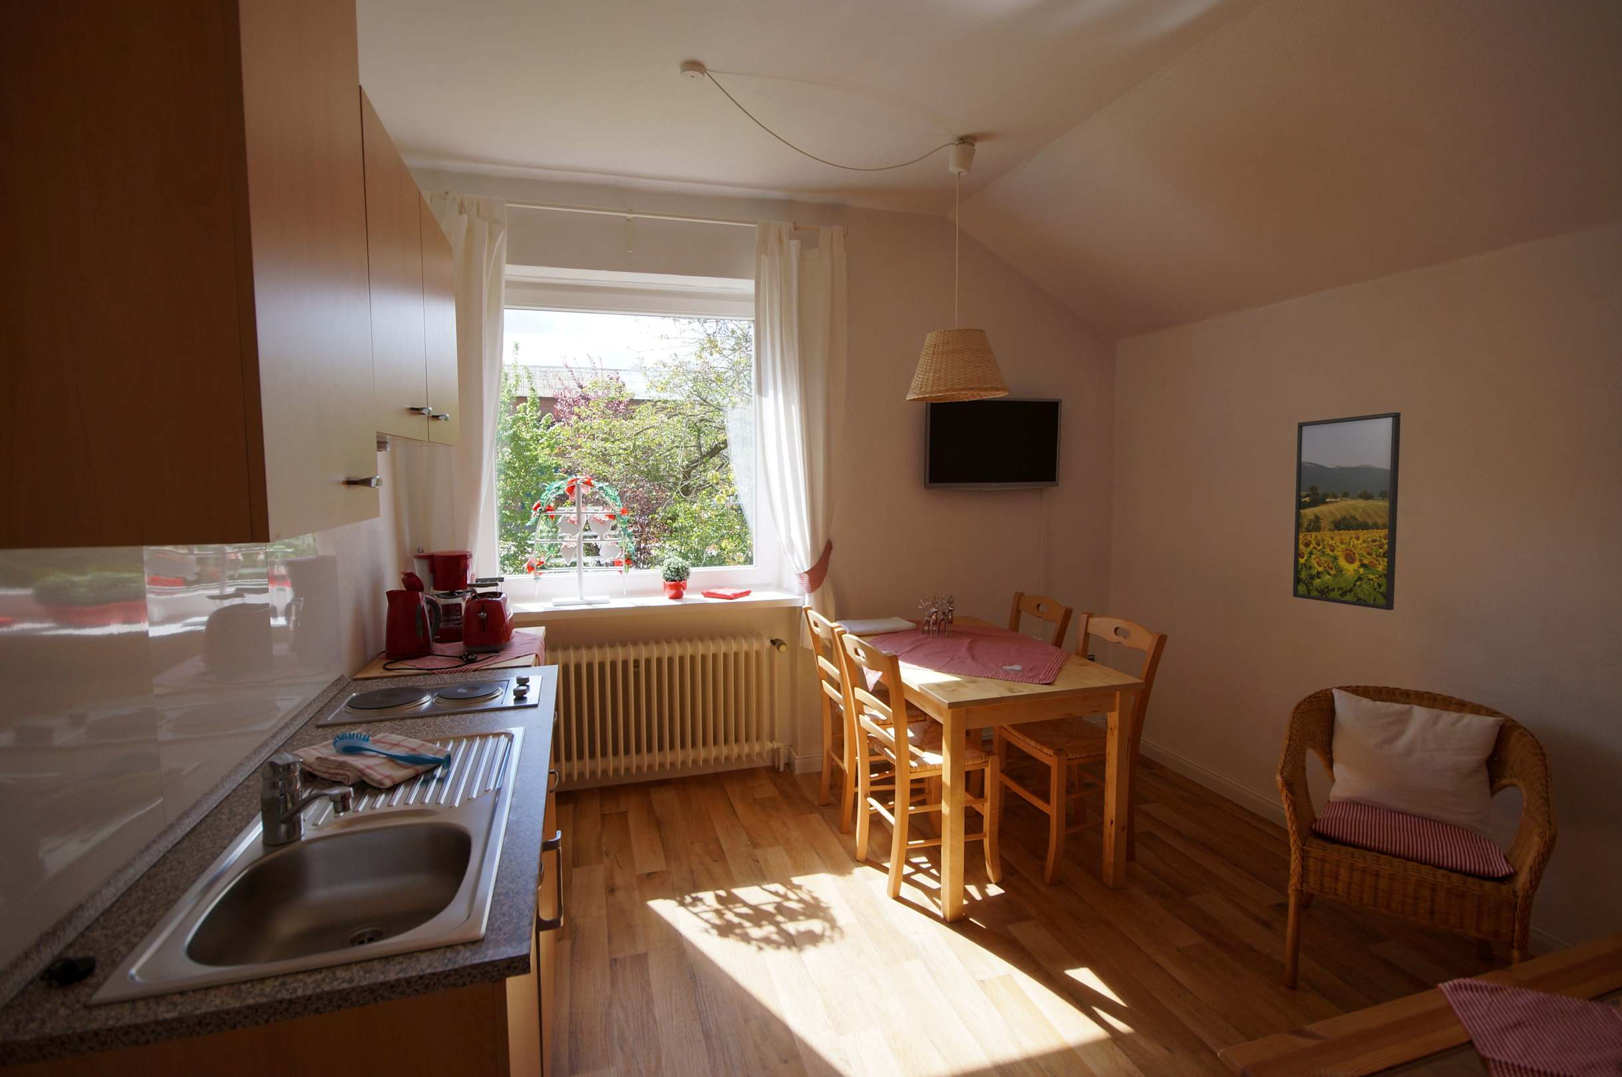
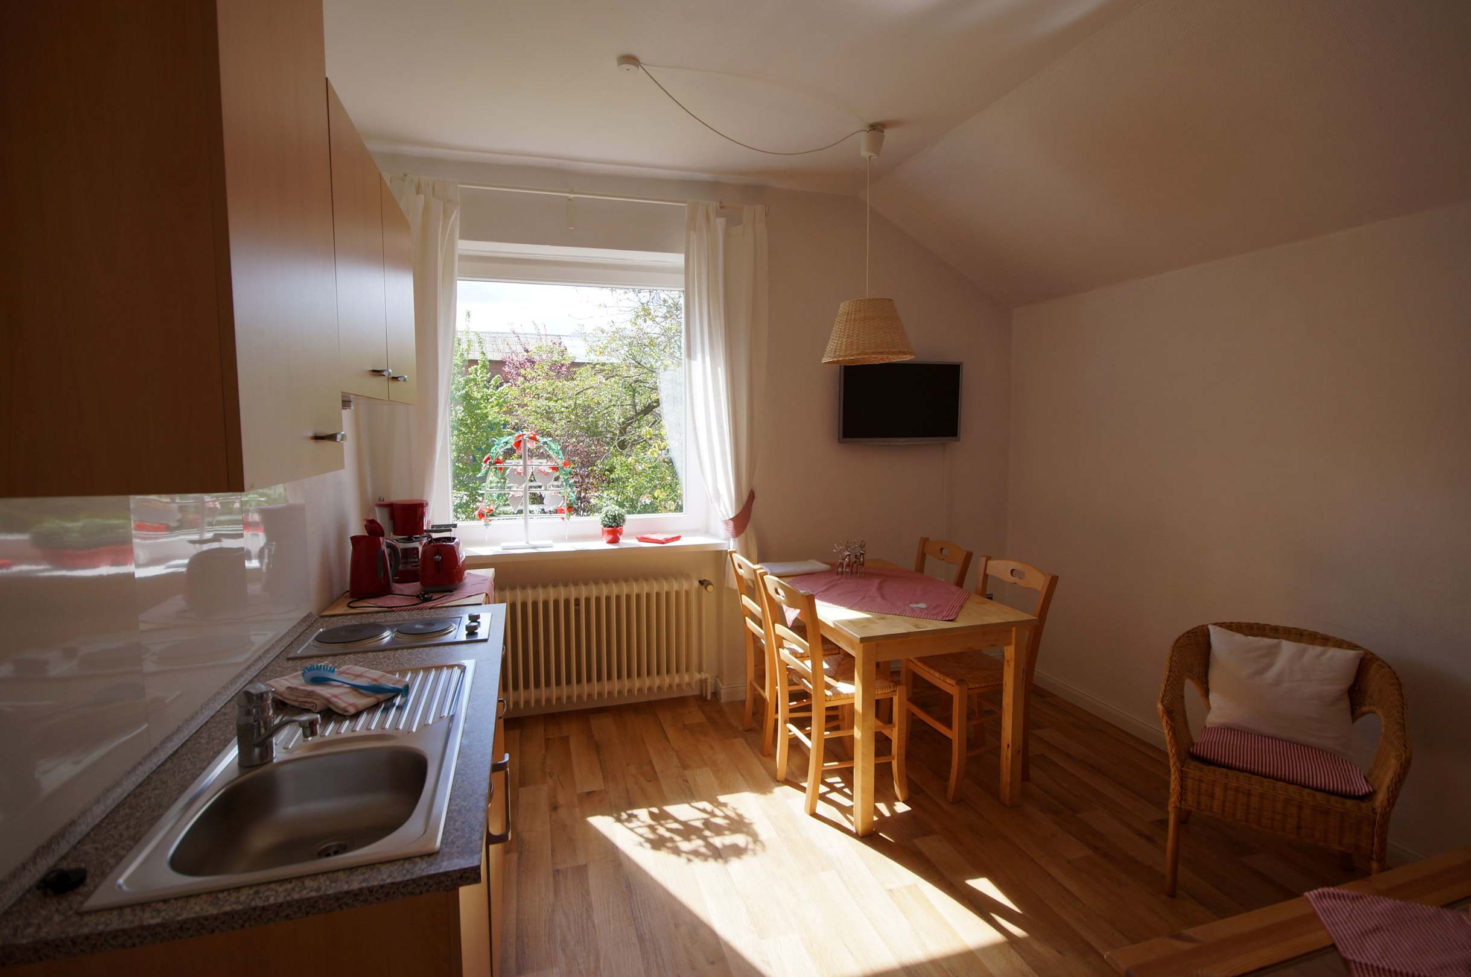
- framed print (1343, 511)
